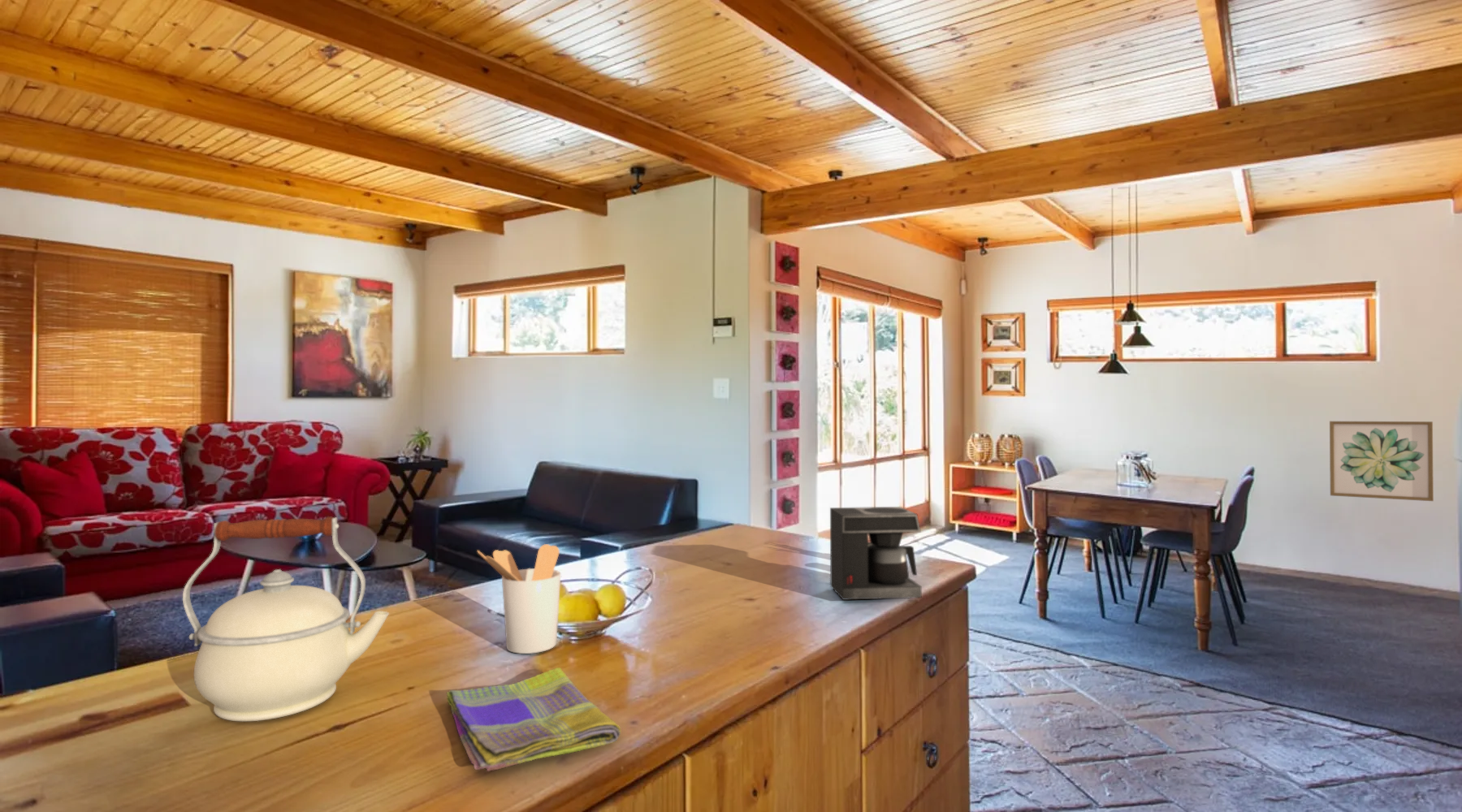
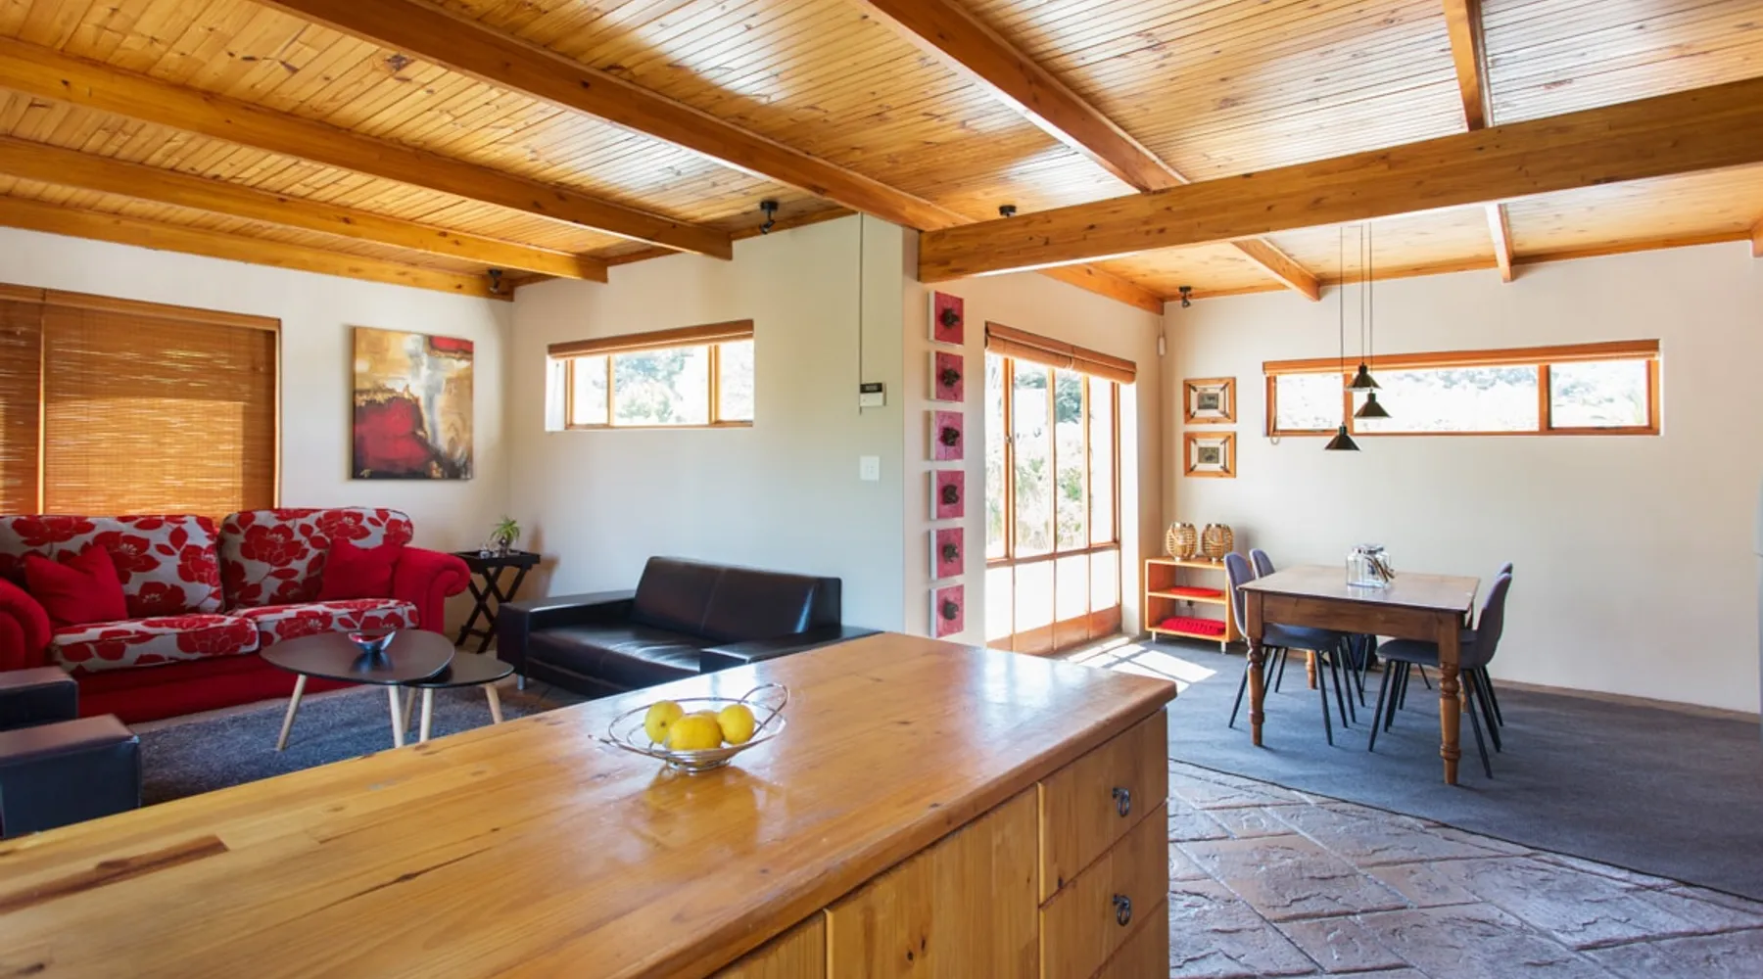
- utensil holder (518, 595)
- coffee maker (861, 541)
- dish towel (529, 713)
- wall art (1379, 460)
- kettle (290, 608)
